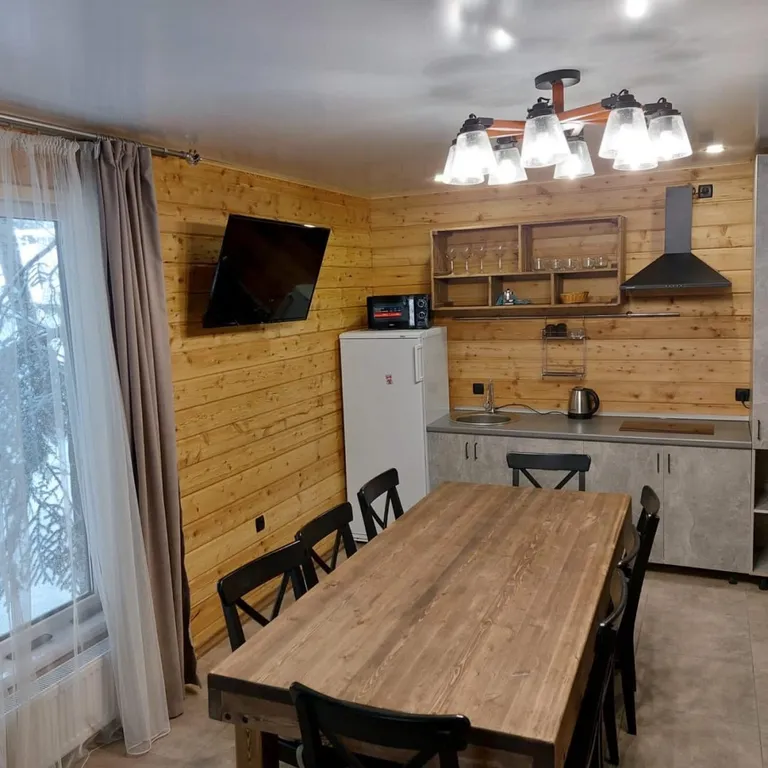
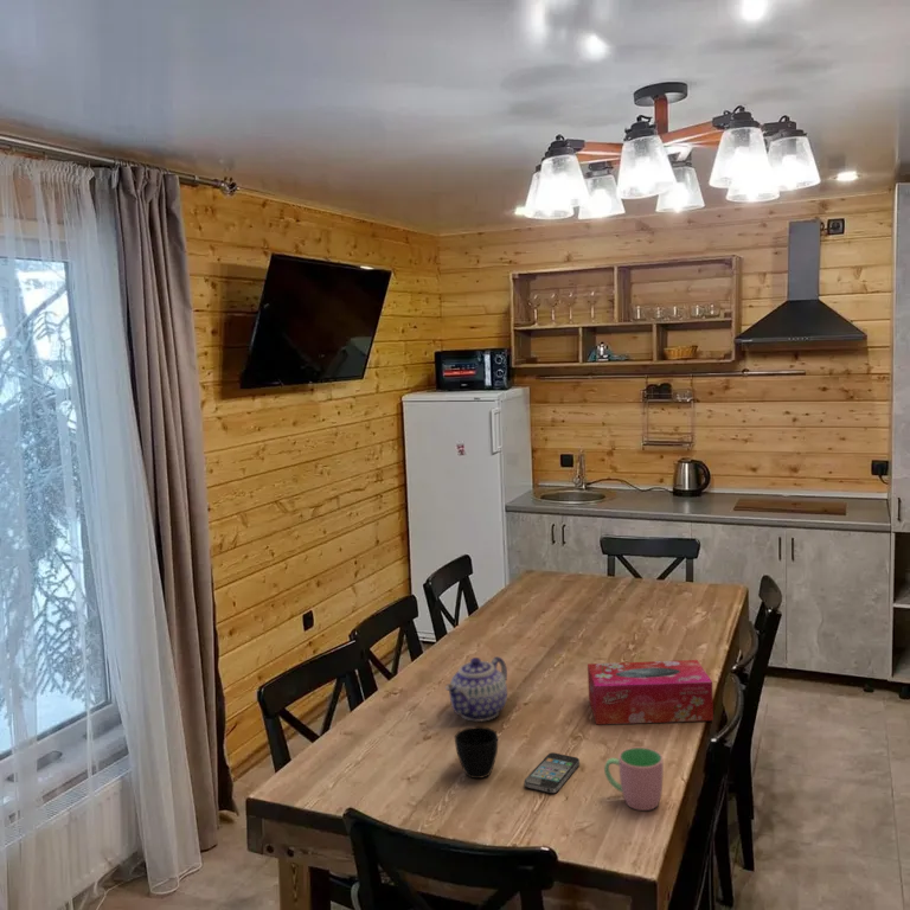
+ smartphone (552, 771)
+ tissue box (648, 691)
+ cup (478, 752)
+ teapot (478, 685)
+ cup (633, 778)
